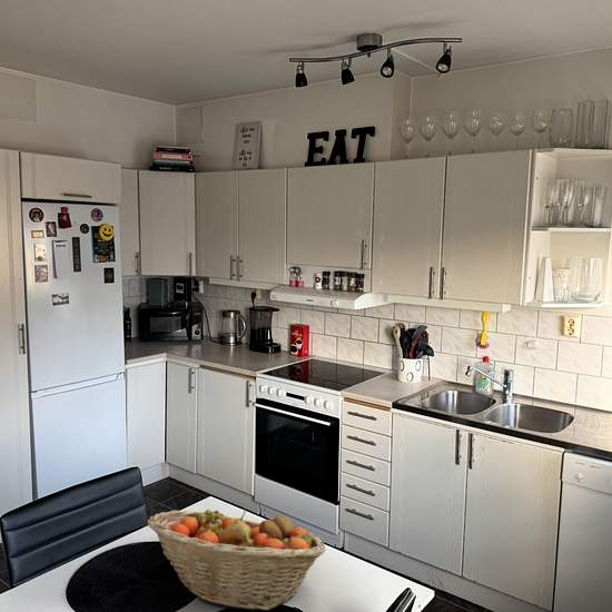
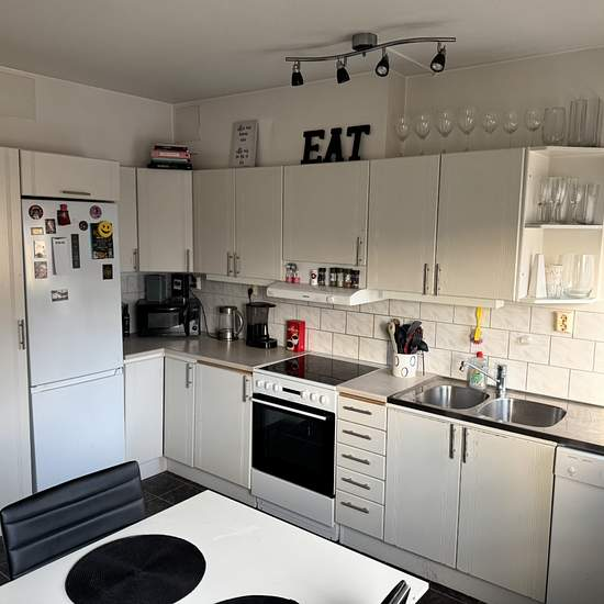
- fruit basket (235, 545)
